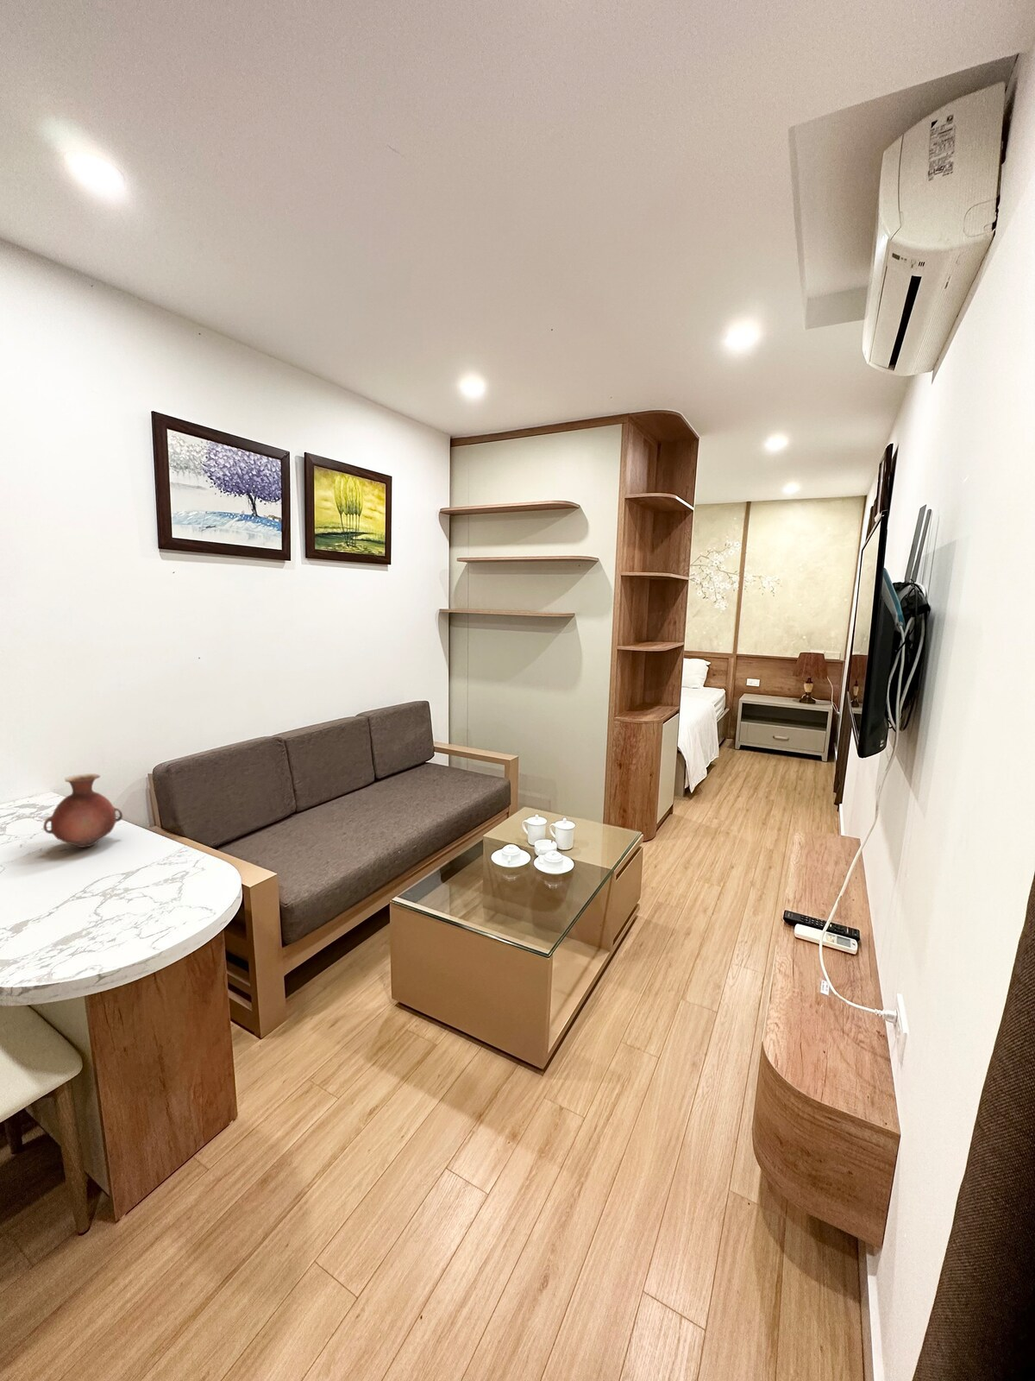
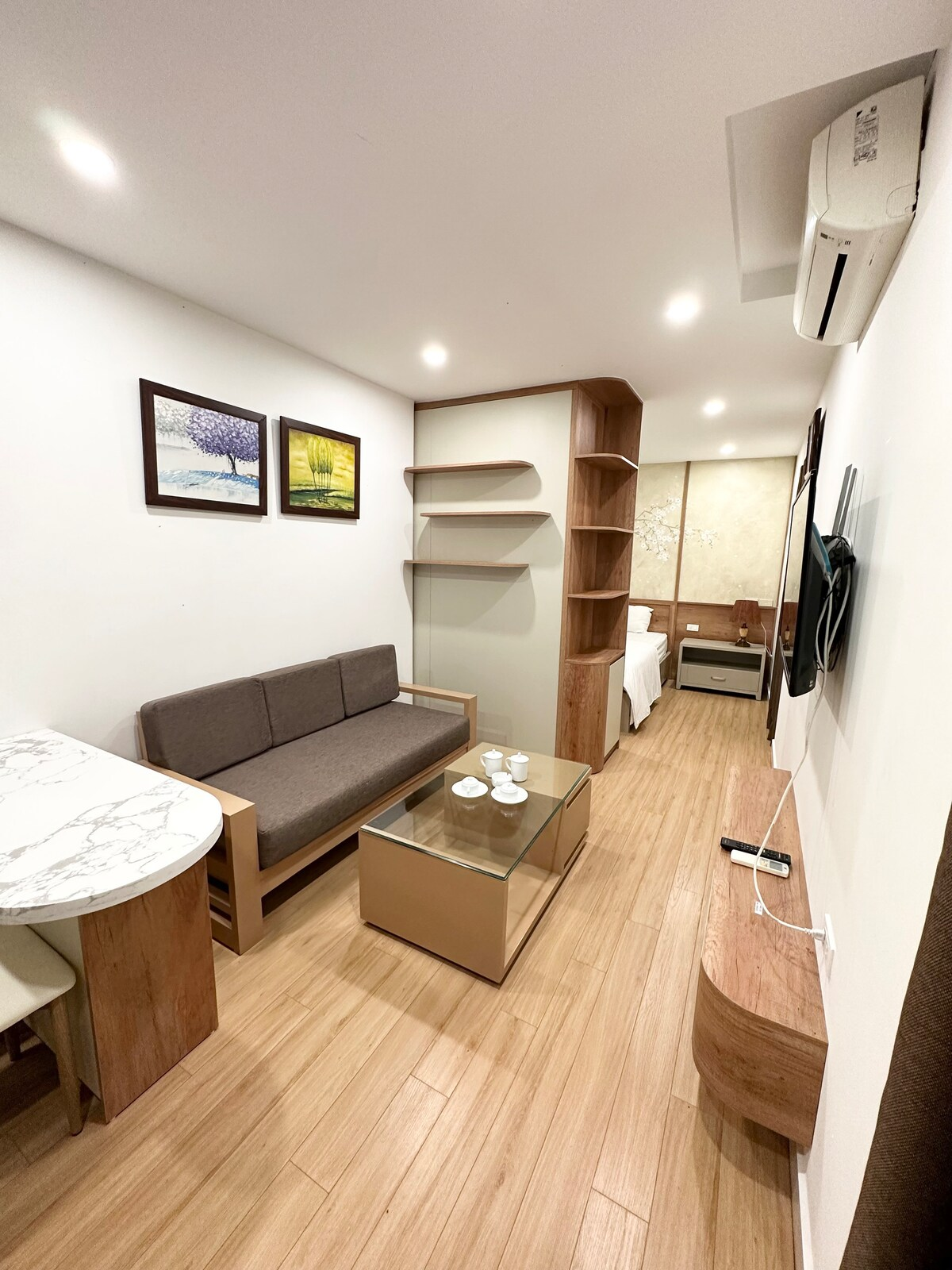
- vase (83, 811)
